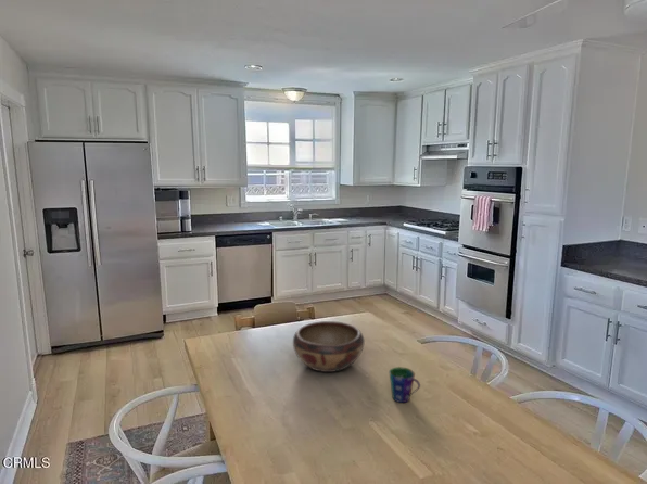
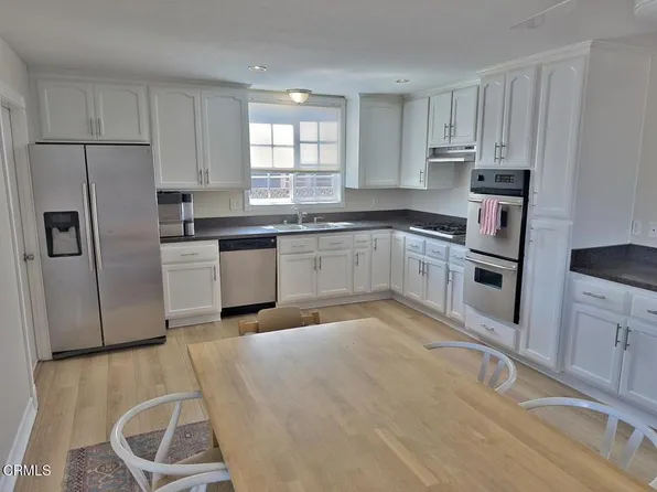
- cup (404, 386)
- decorative bowl (328, 348)
